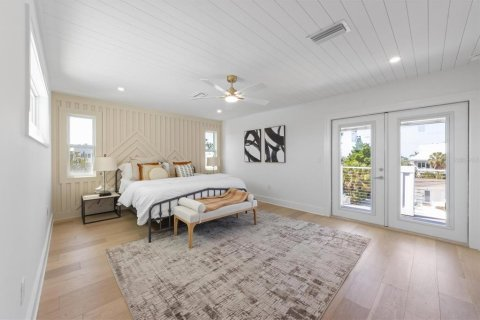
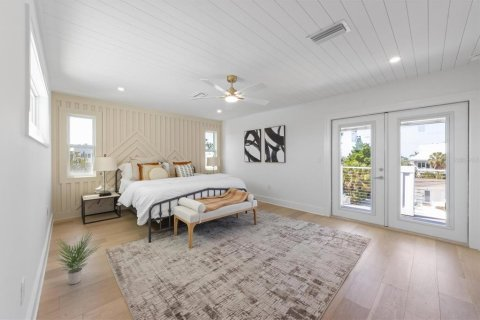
+ potted plant (75, 259)
